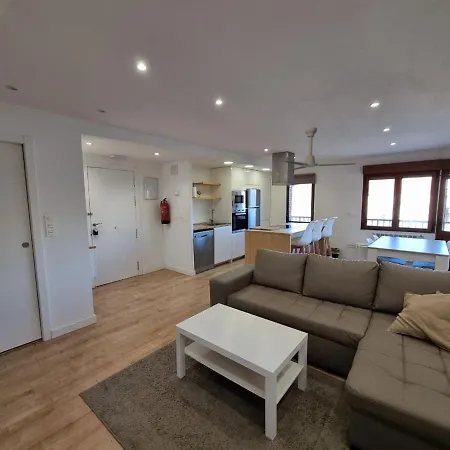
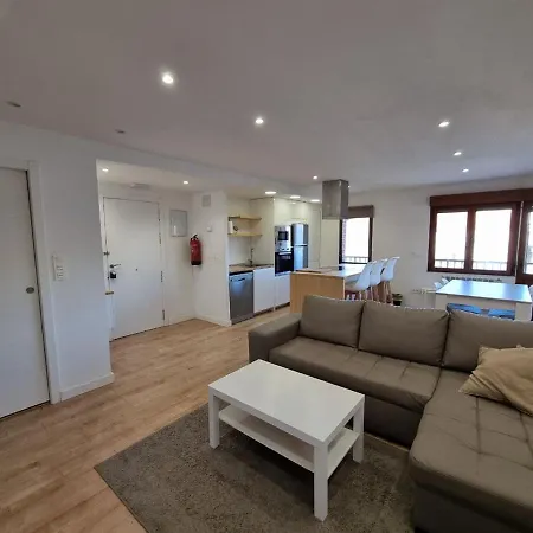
- ceiling fan (311, 147)
